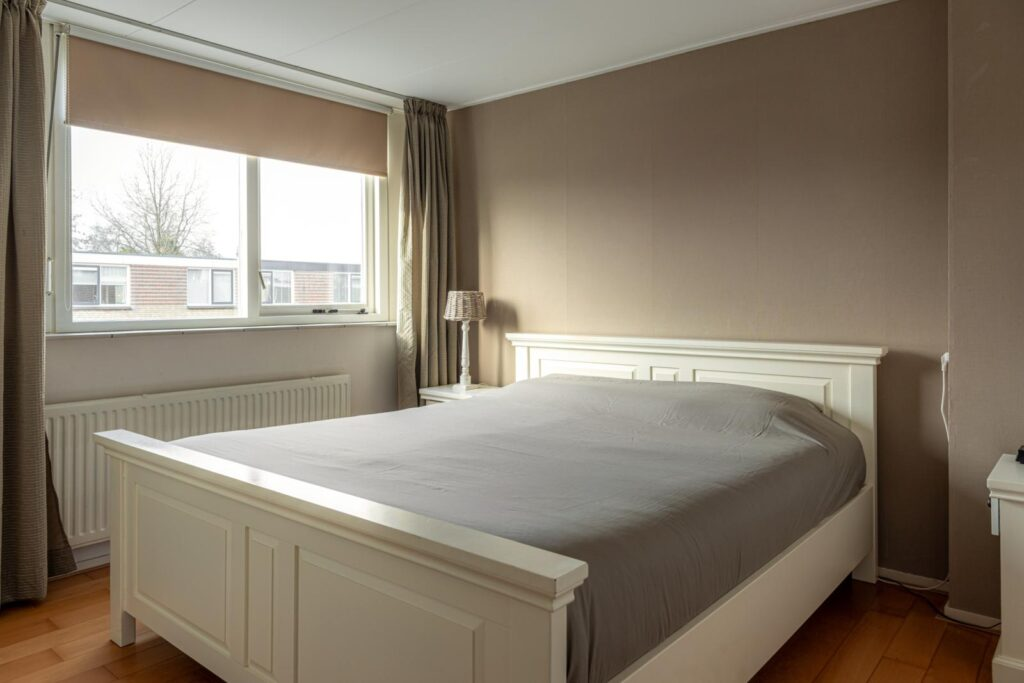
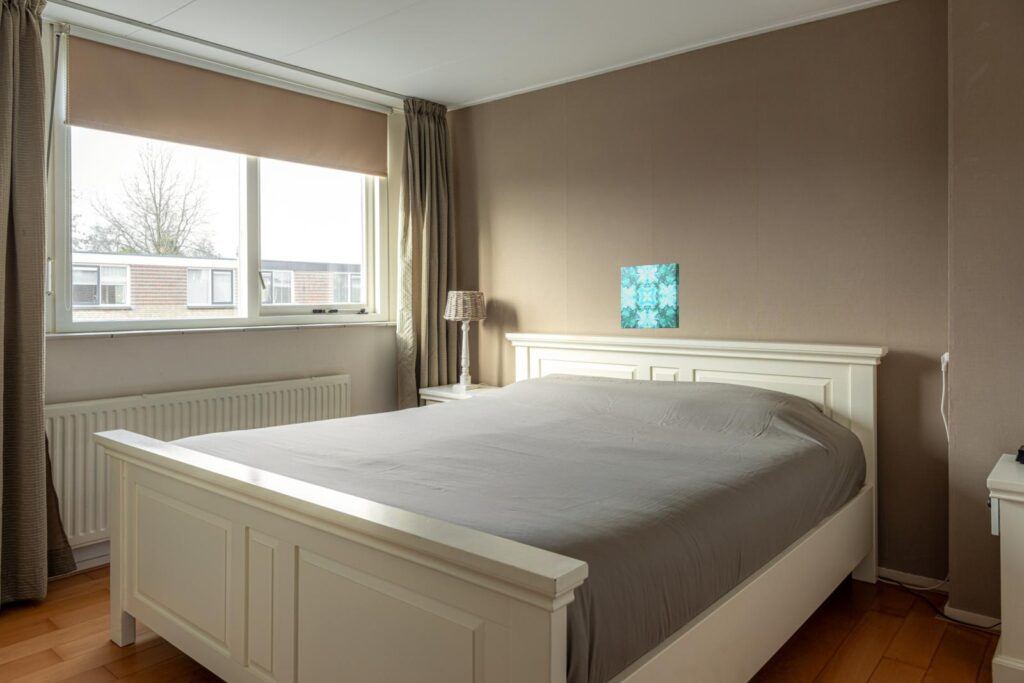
+ wall art (649, 296)
